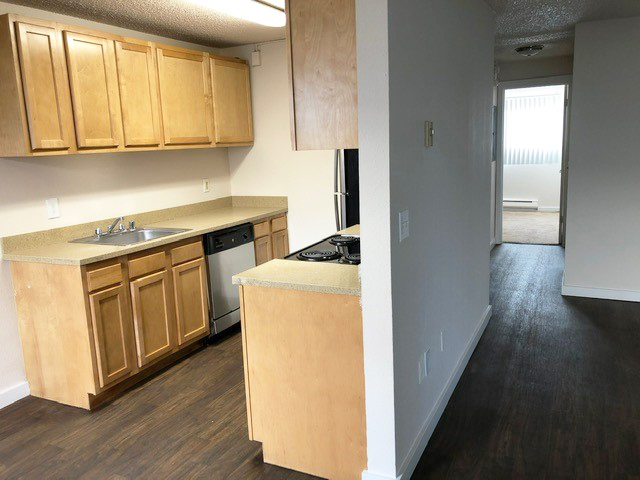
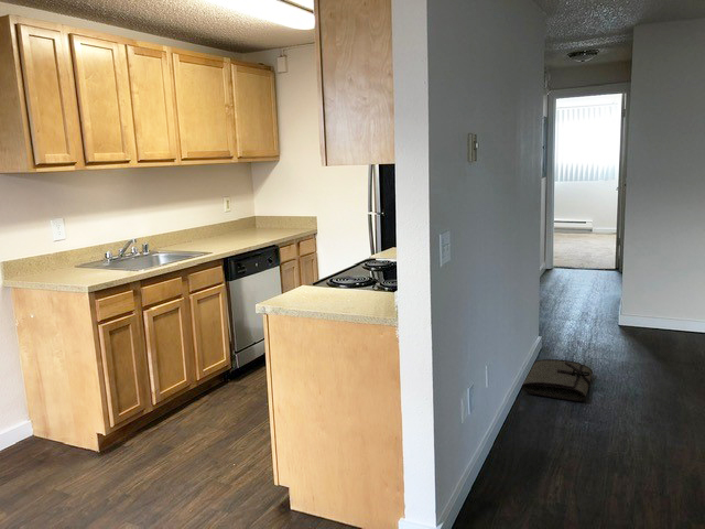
+ tool roll (558, 373)
